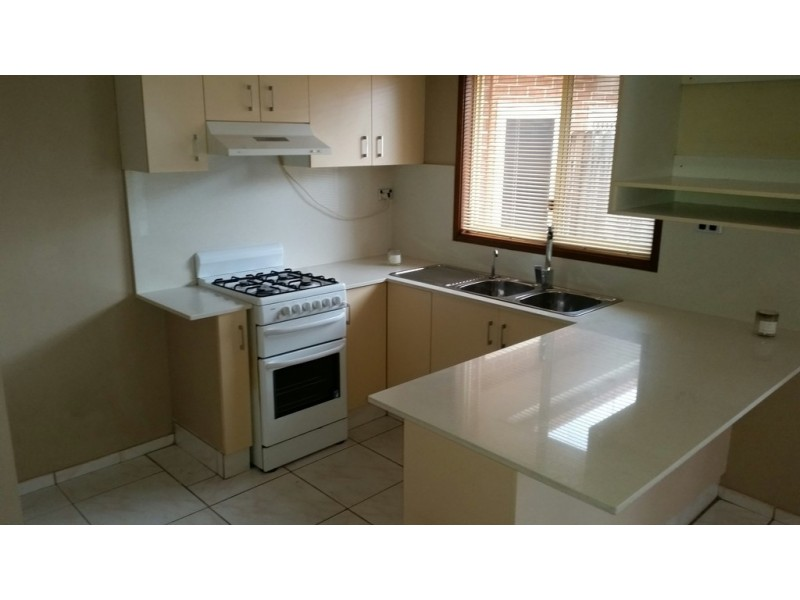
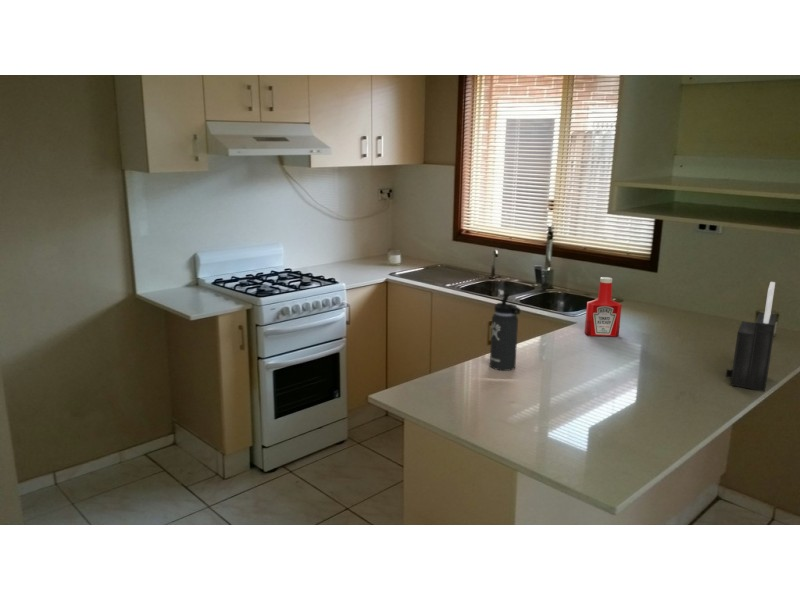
+ soap bottle (603, 306)
+ thermos bottle (506, 331)
+ knife block (752, 333)
